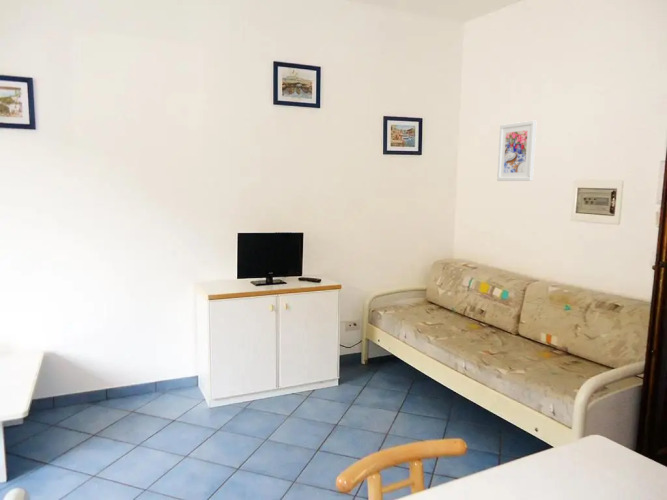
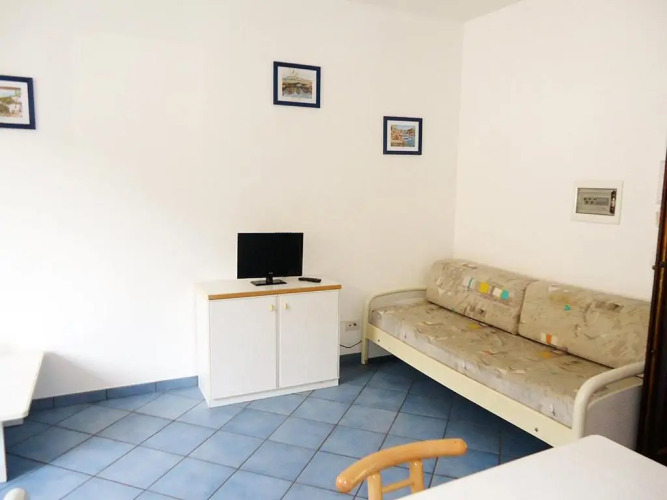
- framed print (515, 152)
